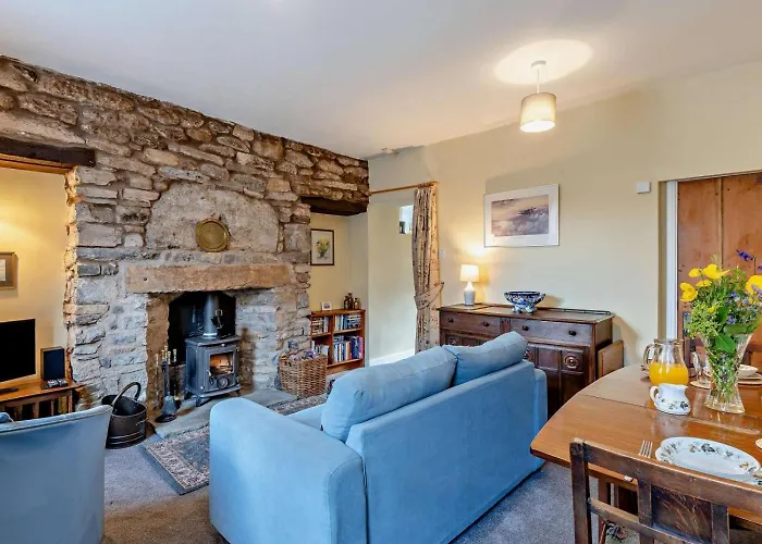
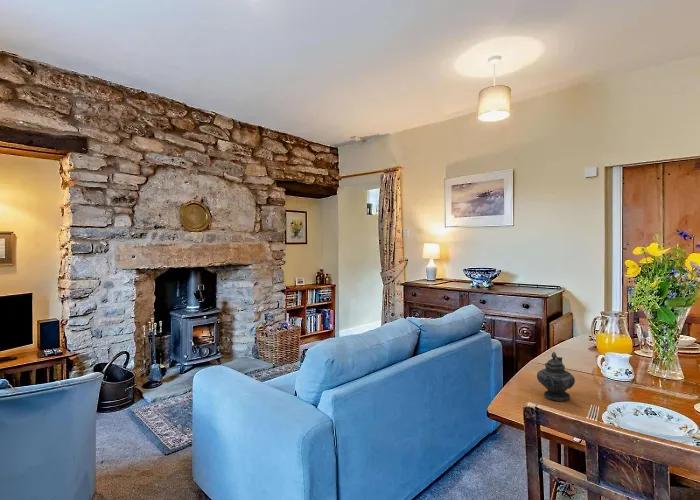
+ teapot (555, 375)
